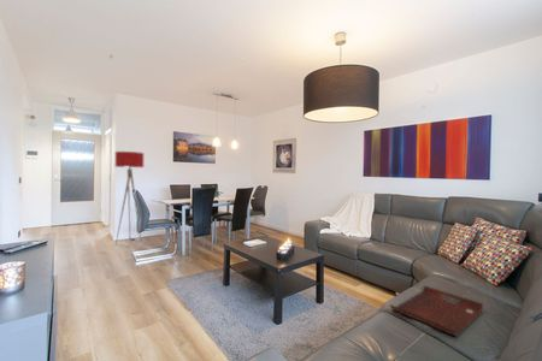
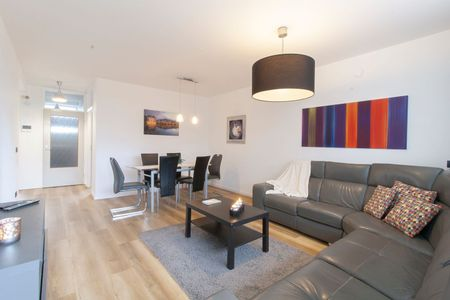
- serving tray (436, 307)
- floor lamp (129, 197)
